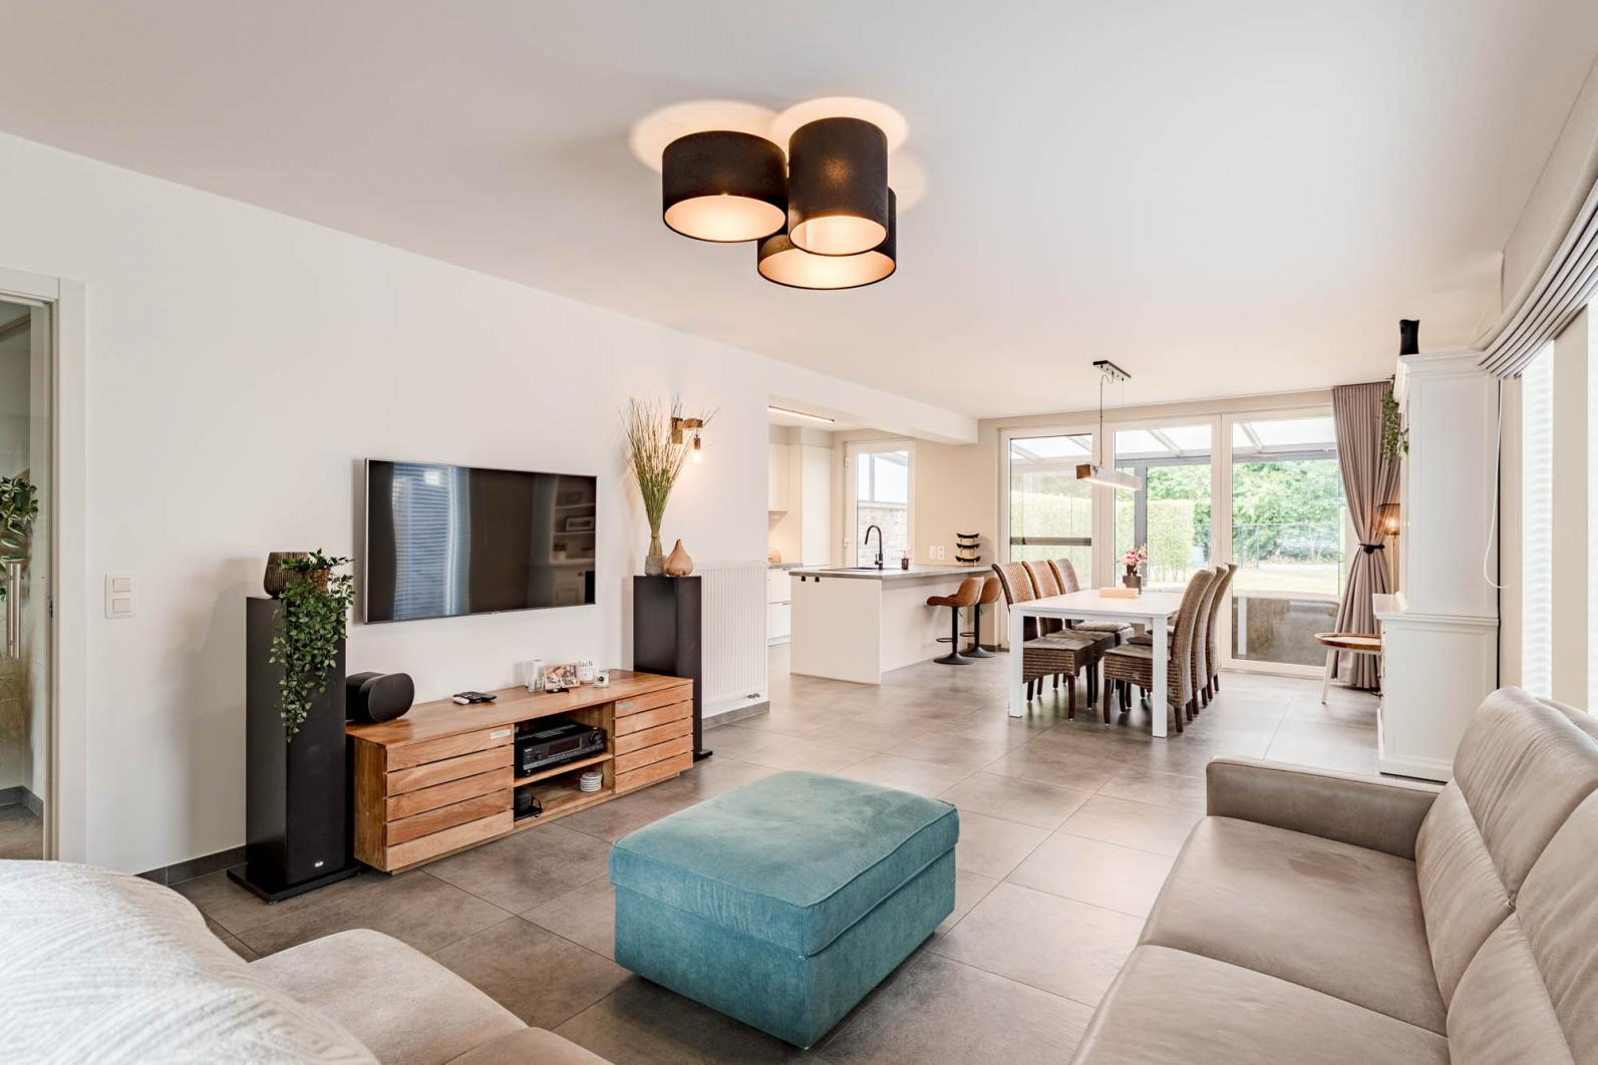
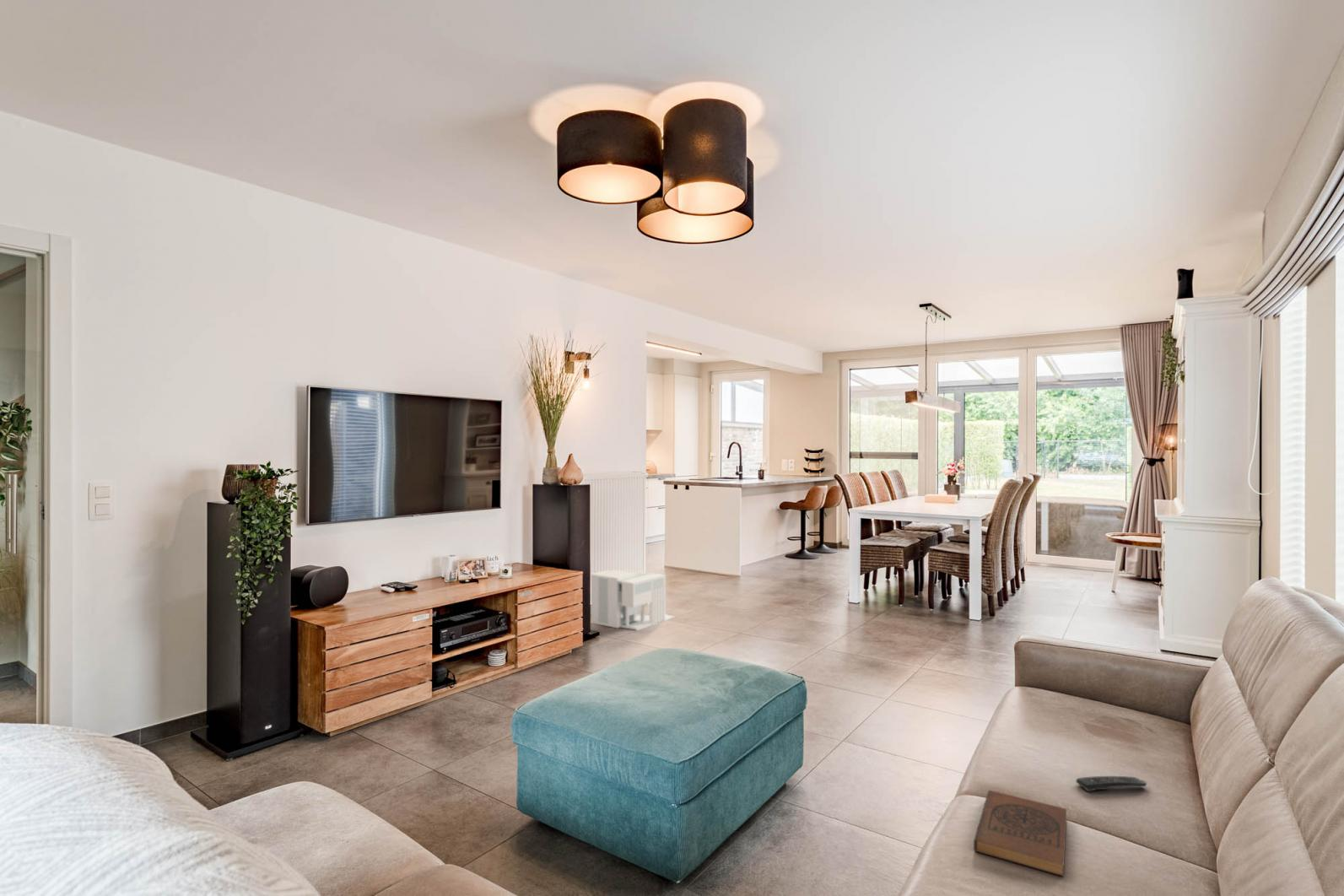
+ remote control (1113, 782)
+ architectural model (632, 596)
+ book (1022, 829)
